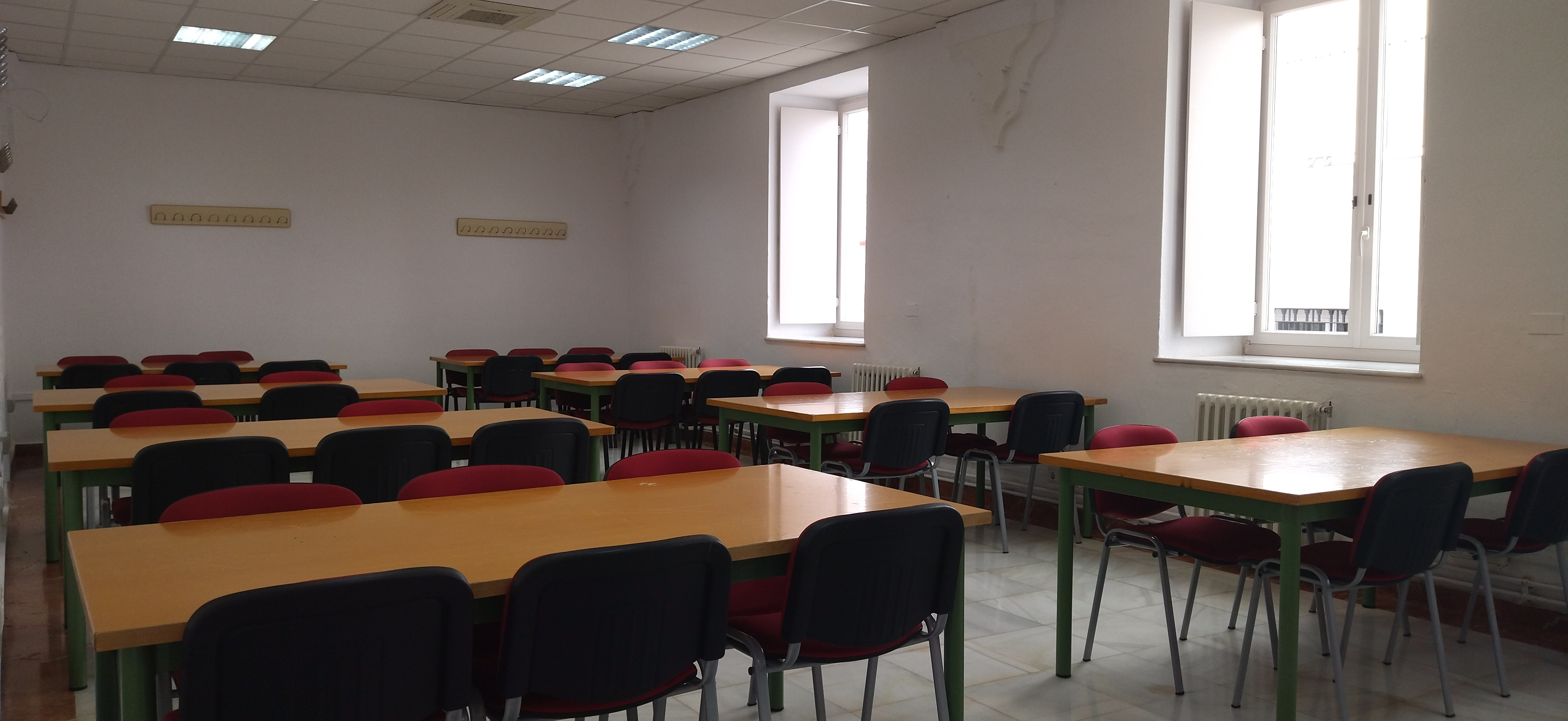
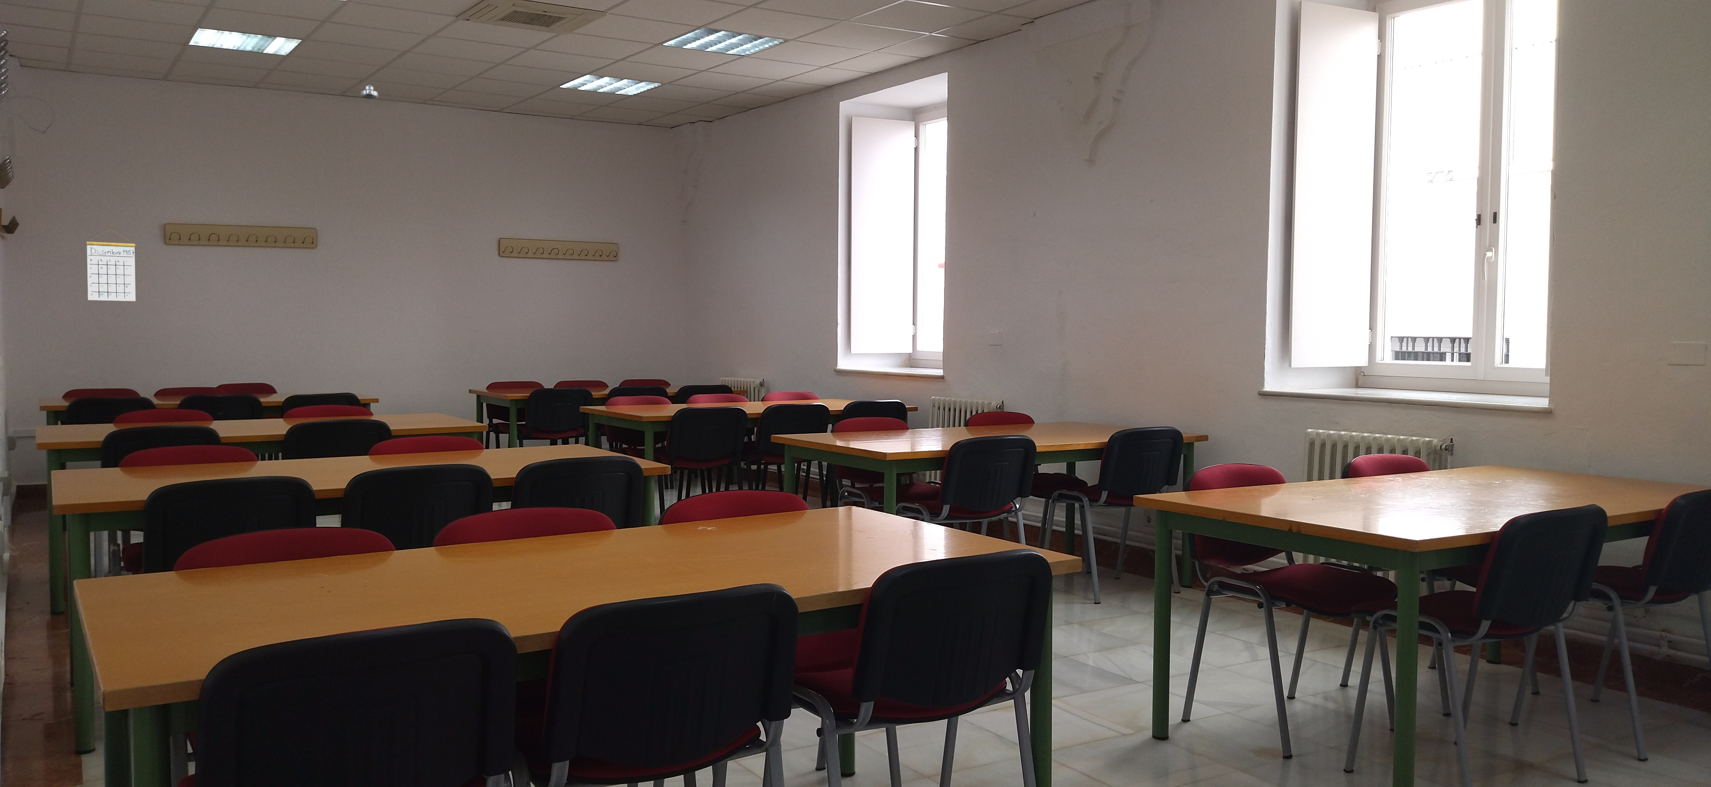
+ calendar (111, 265)
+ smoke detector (369, 91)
